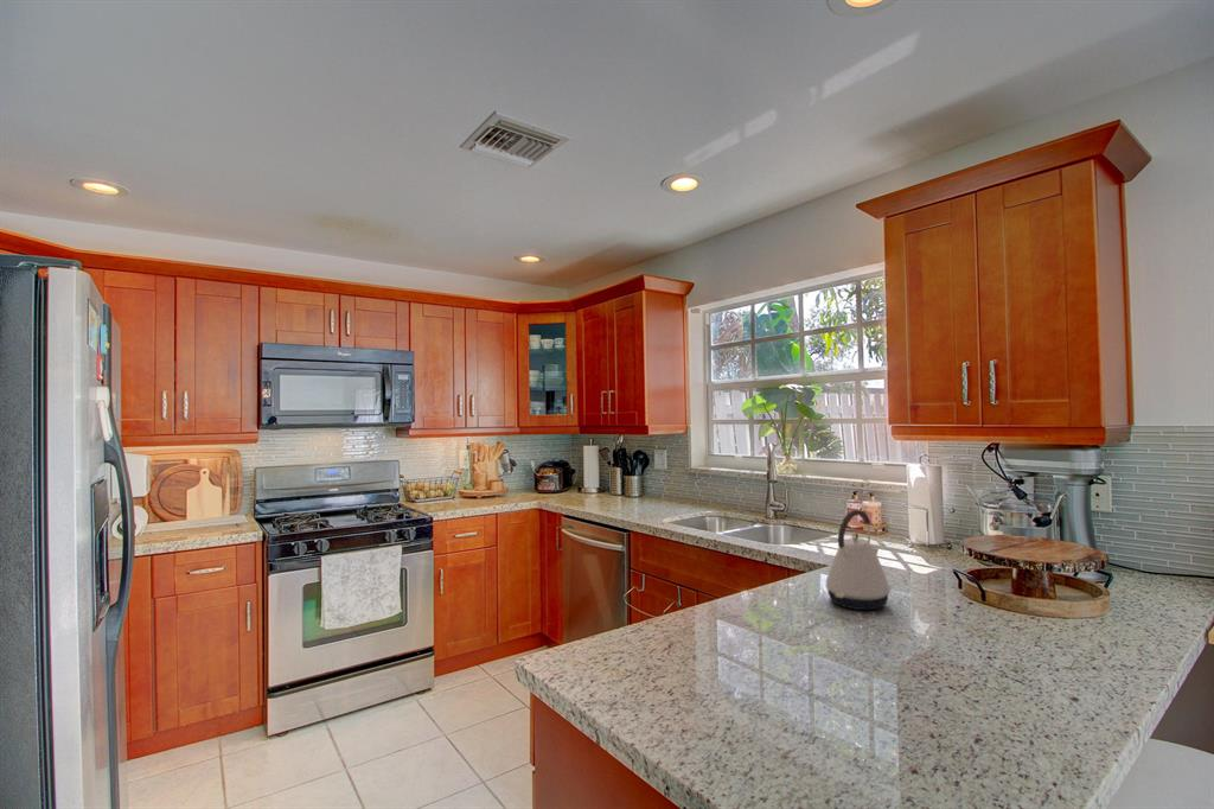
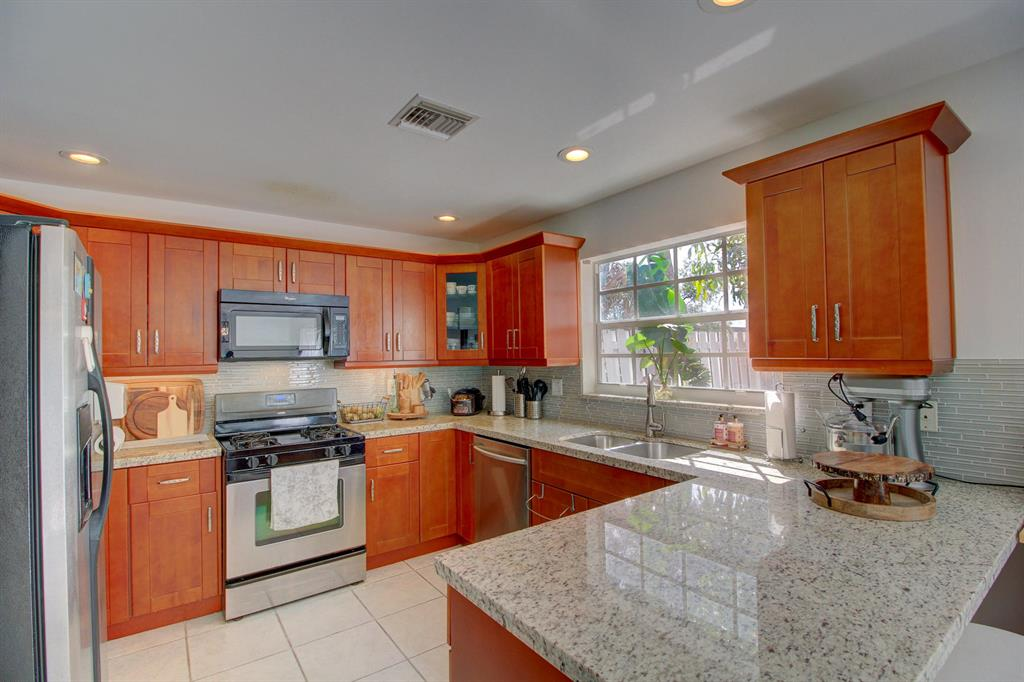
- kettle (857, 555)
